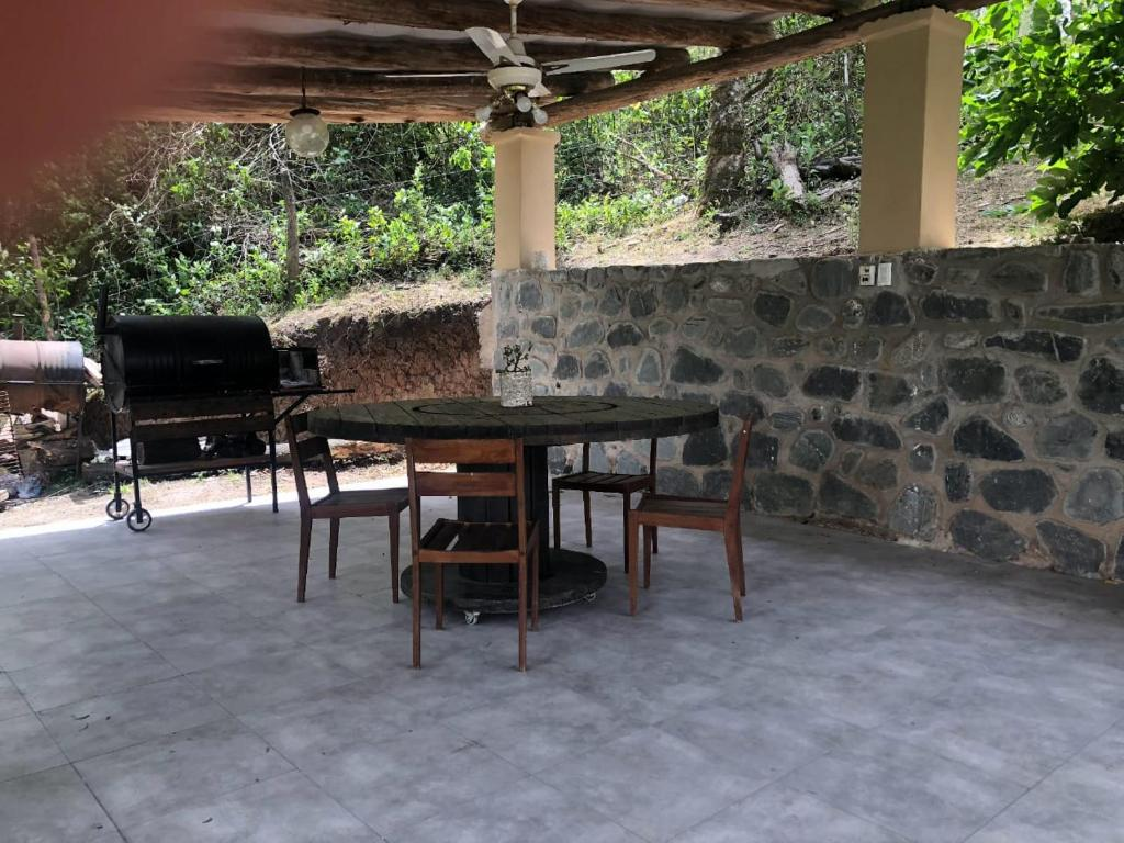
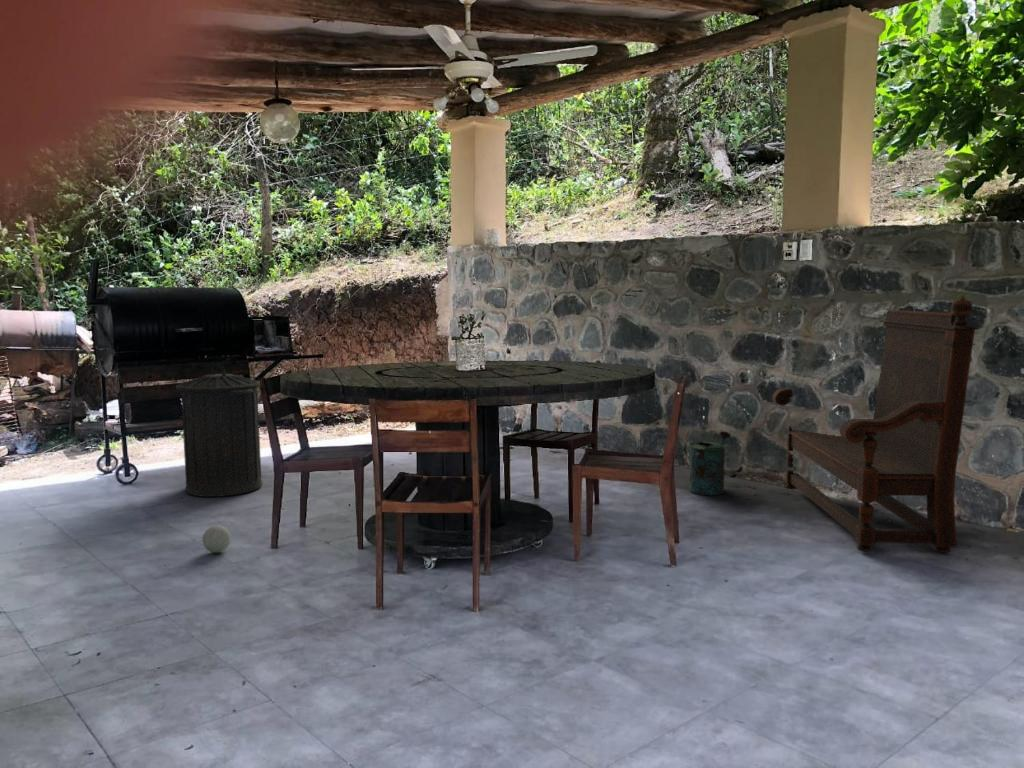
+ ball (216, 539)
+ watering can (710, 462)
+ trash can (221, 426)
+ bench (858, 419)
